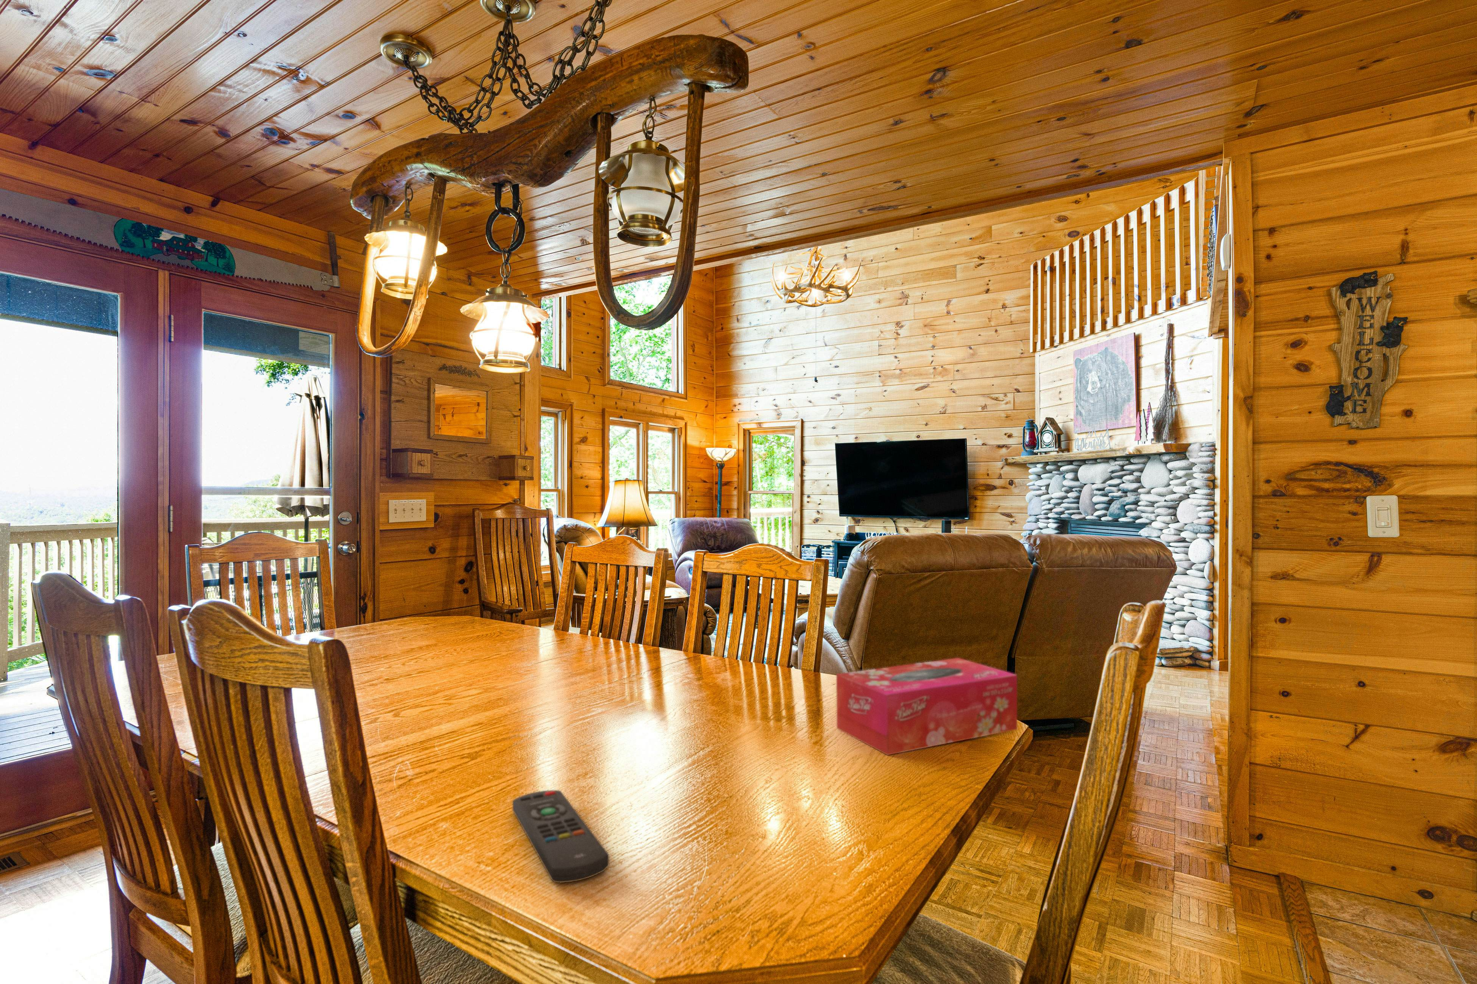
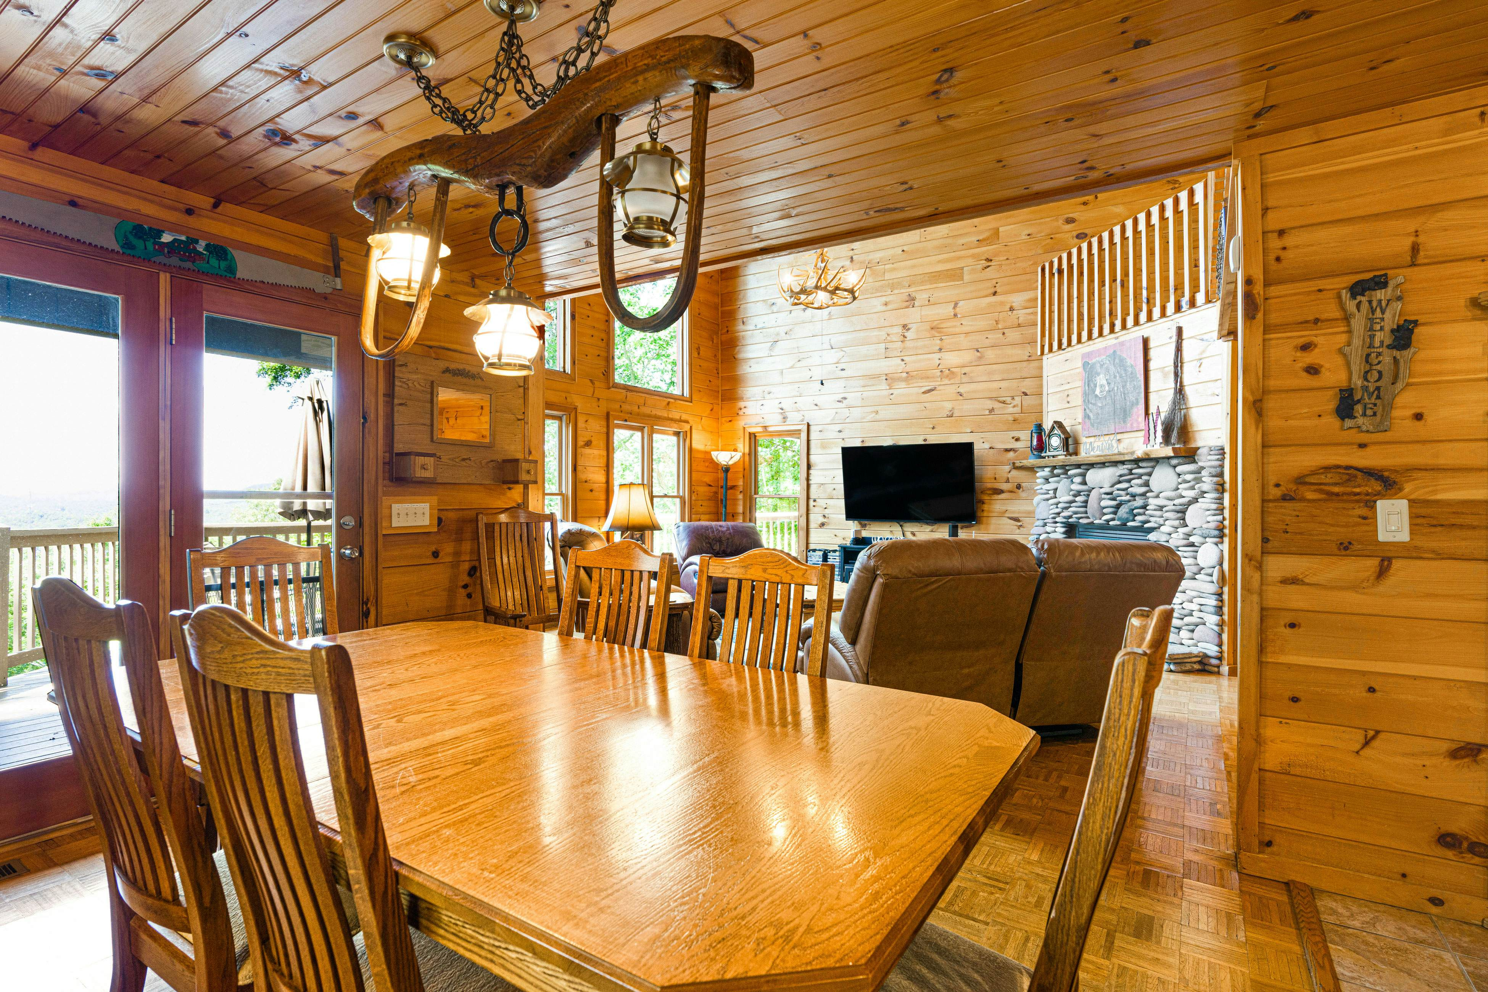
- remote control (557, 830)
- tissue box (926, 702)
